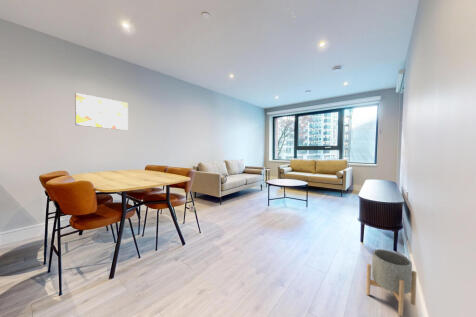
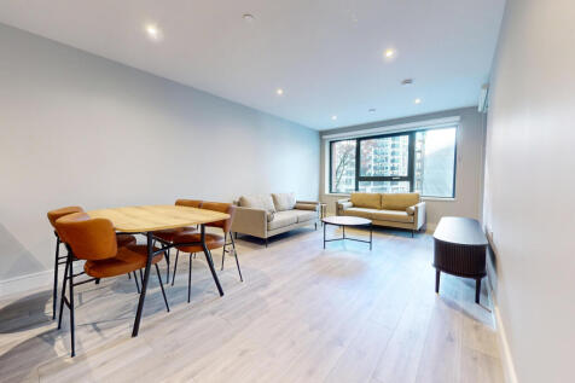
- wall art (103, 113)
- planter (390, 278)
